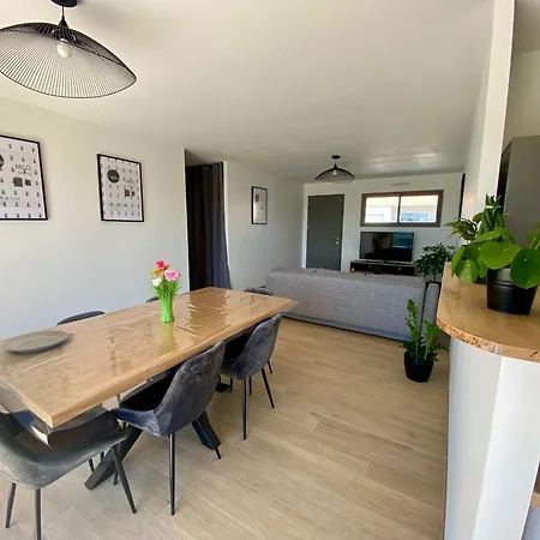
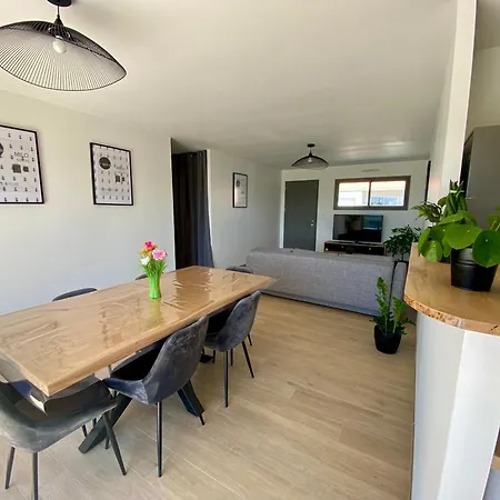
- plate (37, 342)
